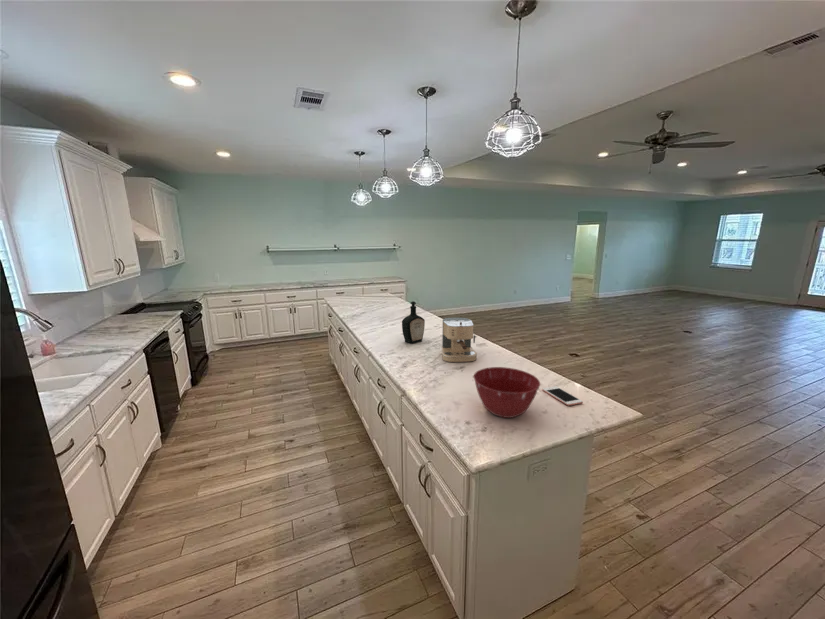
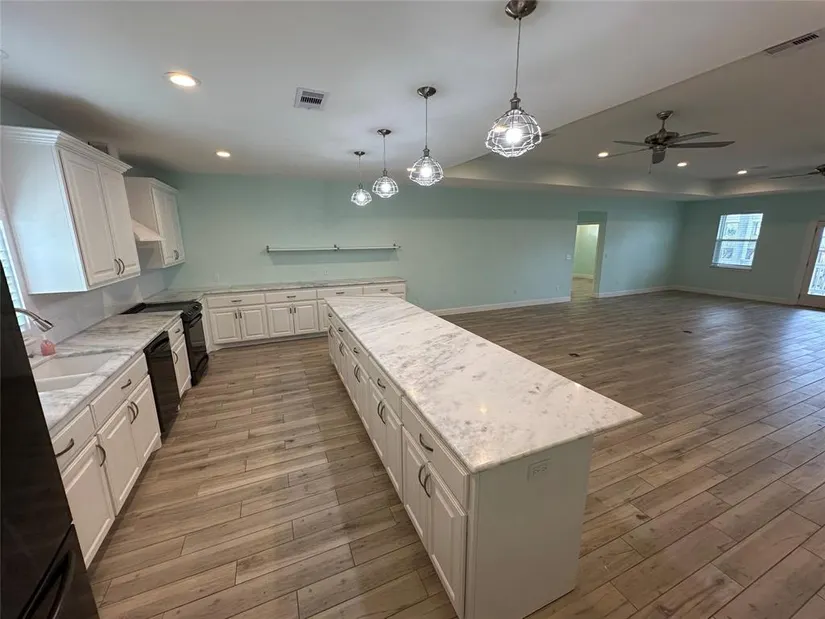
- mixing bowl (505, 394)
- coffee maker (458, 339)
- cell phone (561, 395)
- bottle (413, 321)
